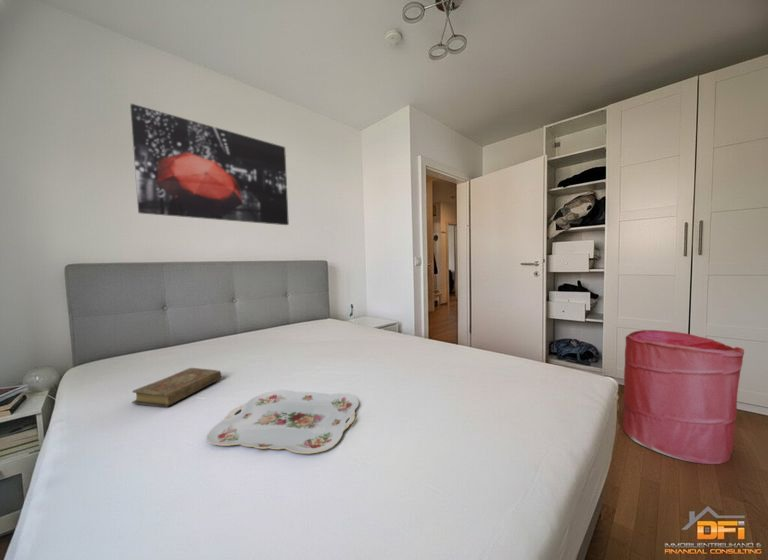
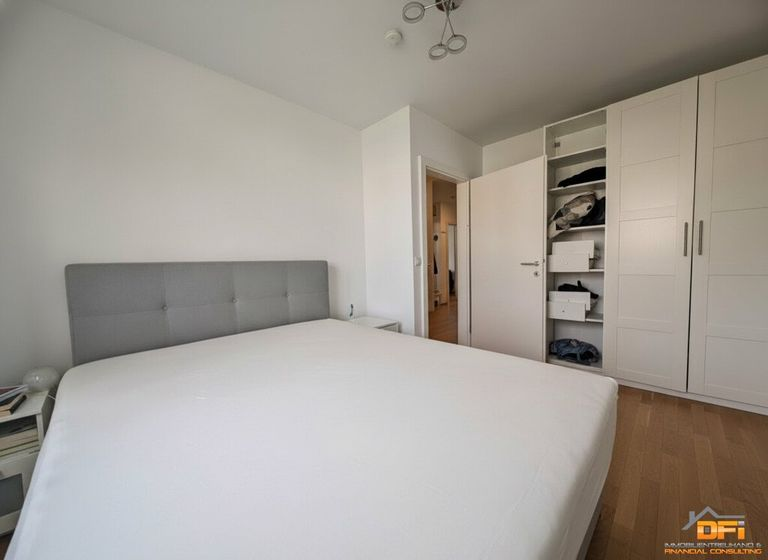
- serving tray (290, 417)
- wall art (222, 175)
- book (180, 385)
- laundry hamper (677, 388)
